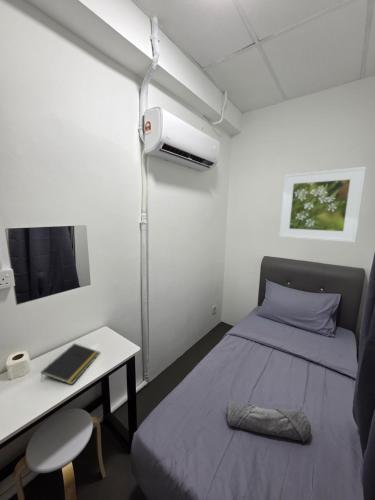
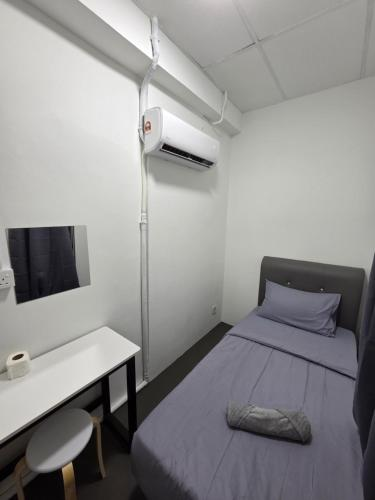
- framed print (317, 206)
- notepad (73, 361)
